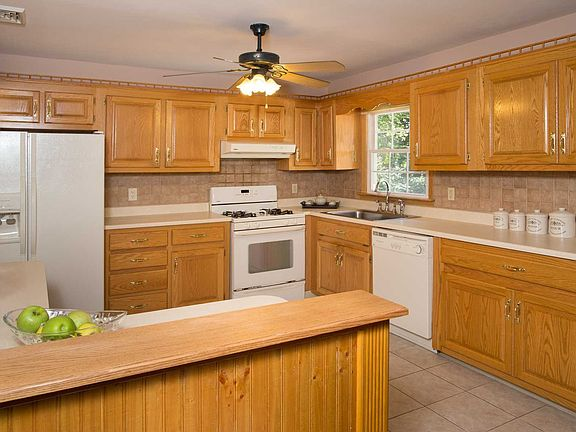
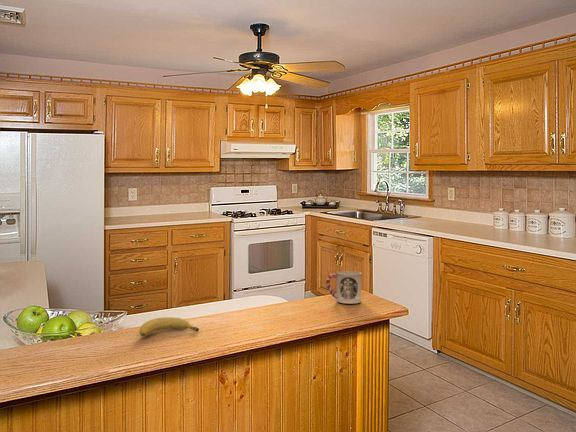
+ cup (343, 286)
+ fruit (167, 325)
